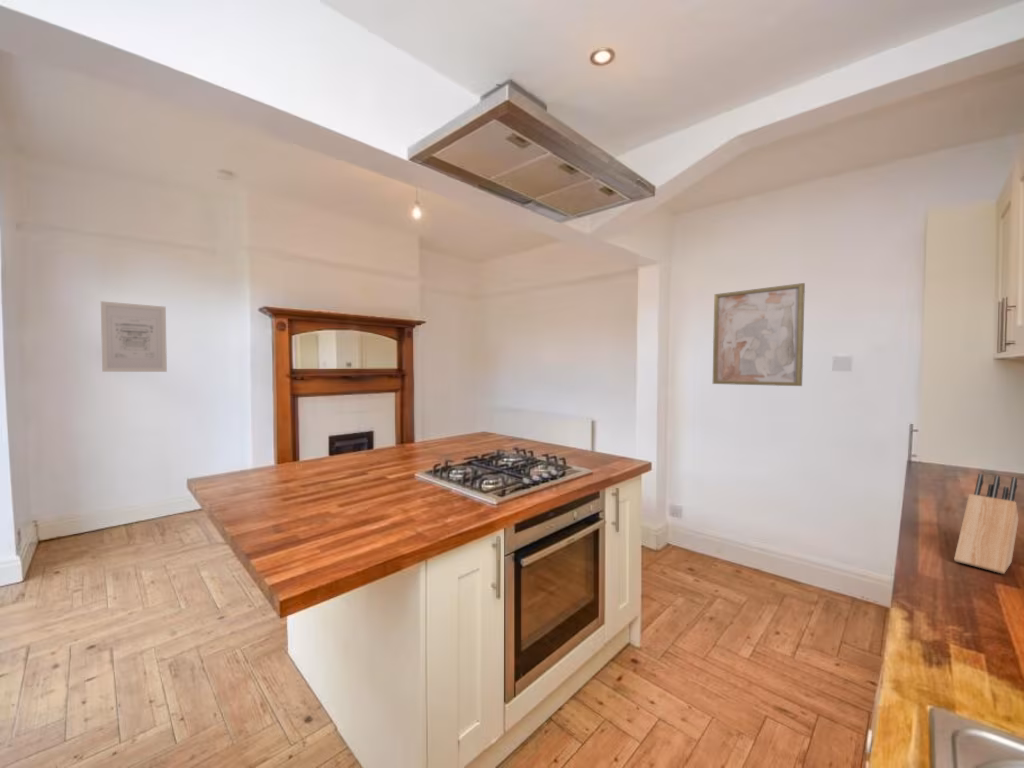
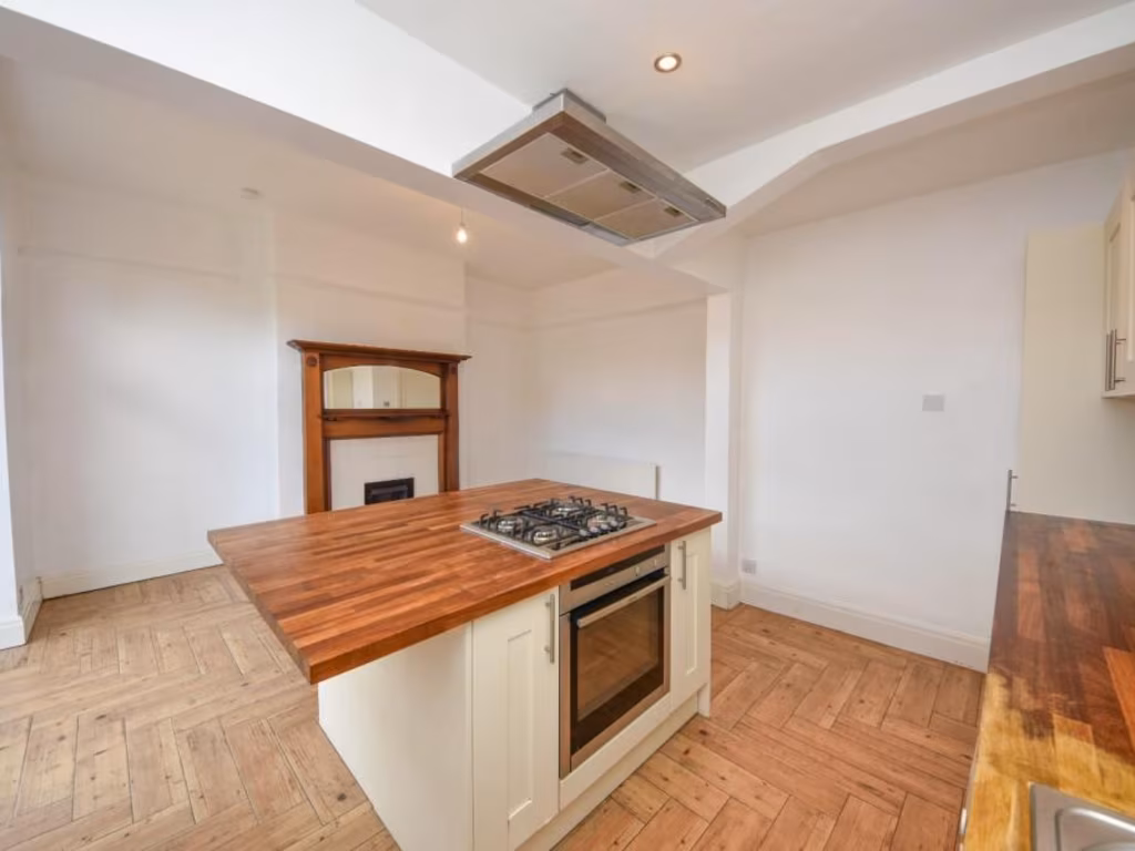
- wall art (135, 338)
- knife block (989, 518)
- wall art (755, 337)
